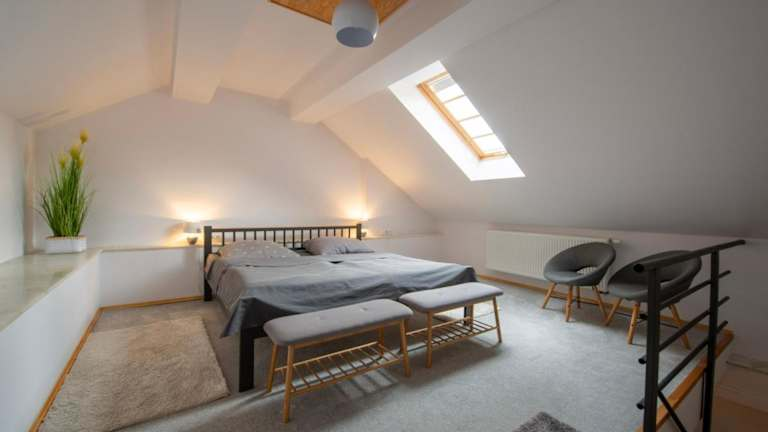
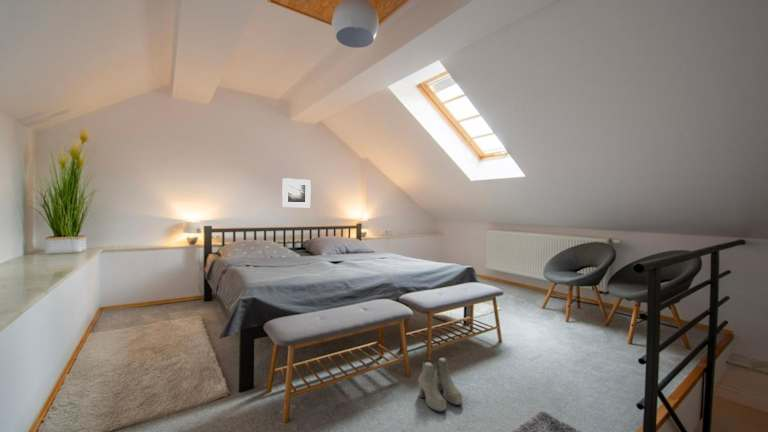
+ boots (439, 380)
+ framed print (296, 193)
